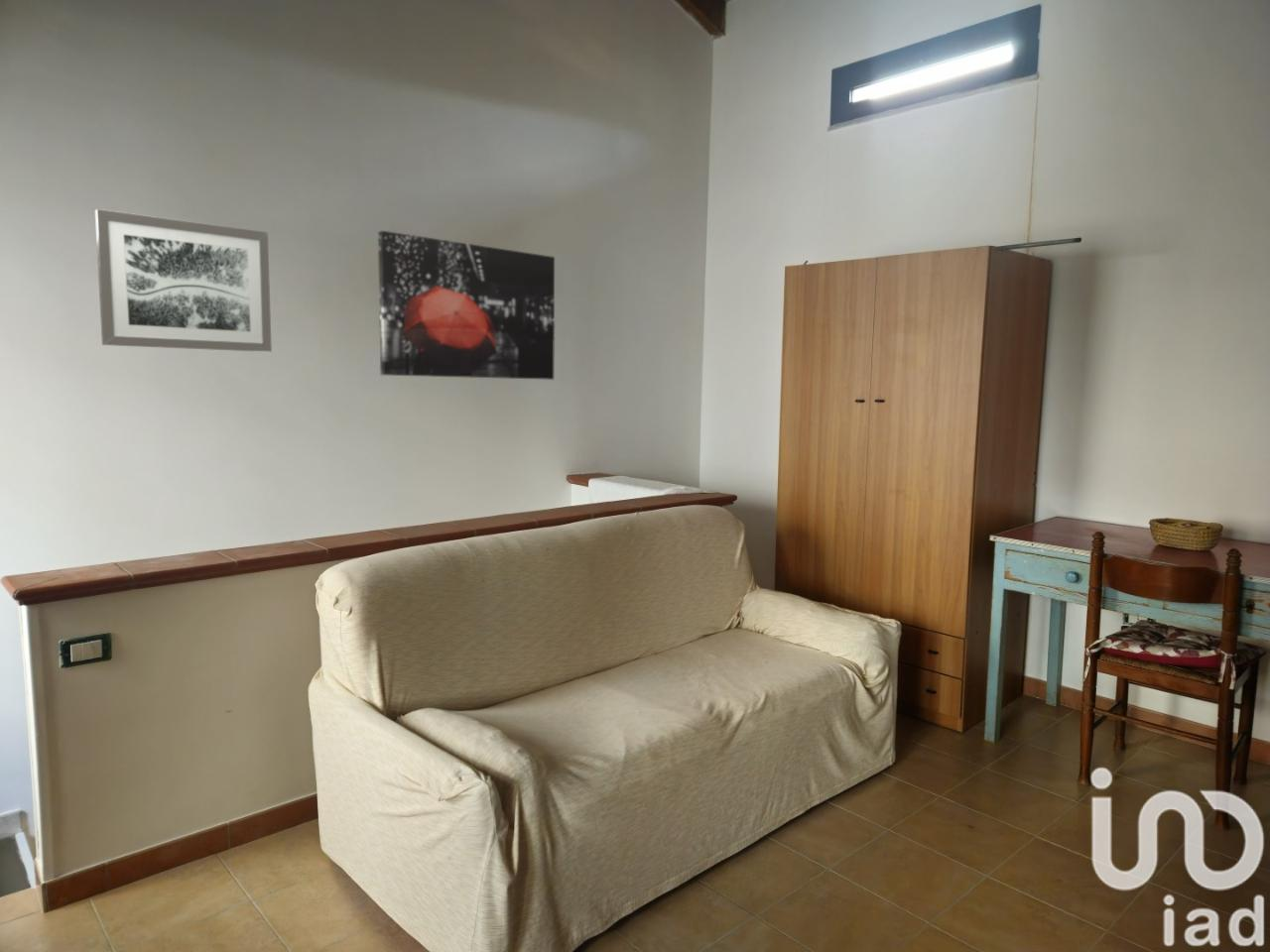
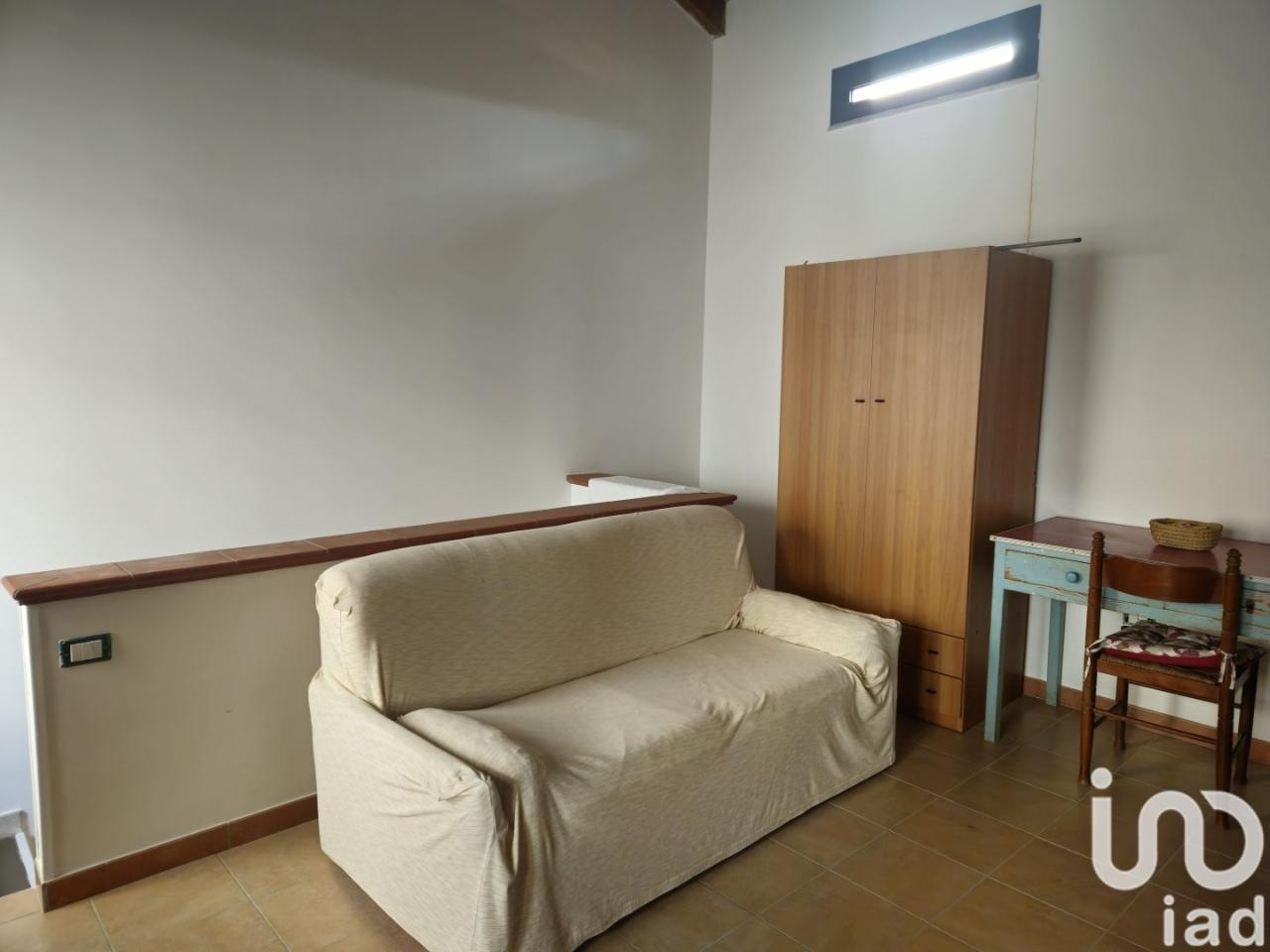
- wall art (473, 311)
- wall art (189, 286)
